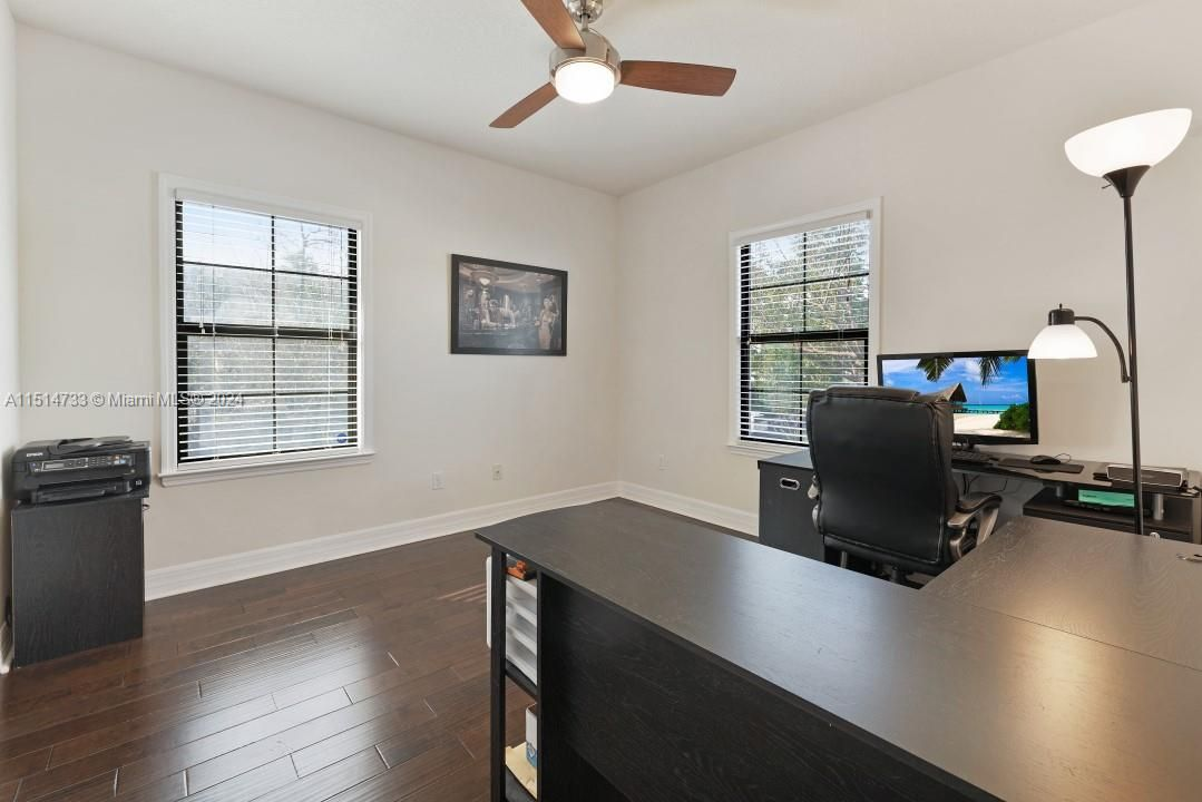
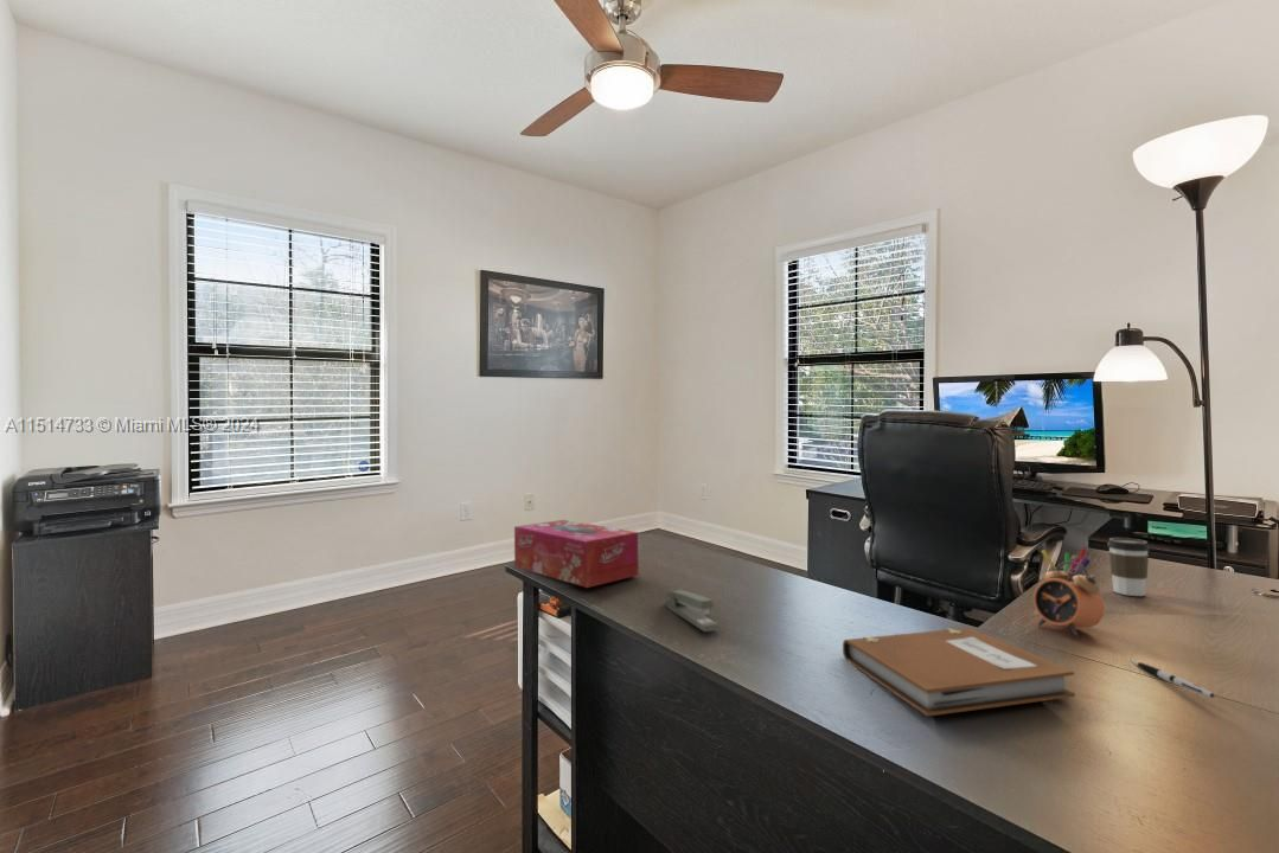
+ tissue box (574, 550)
+ alarm clock (1067, 596)
+ notebook (952, 663)
+ pen holder (1067, 573)
+ pen (1168, 676)
+ stapler (690, 604)
+ coffee cup (1128, 566)
